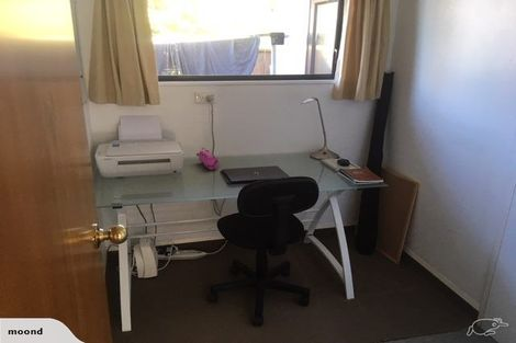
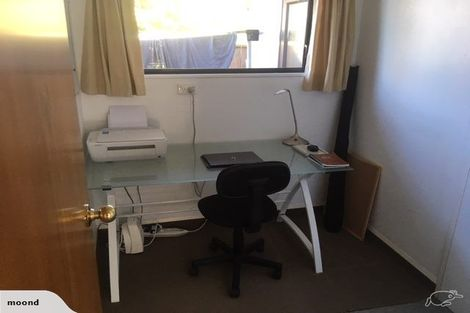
- pencil case (207, 158)
